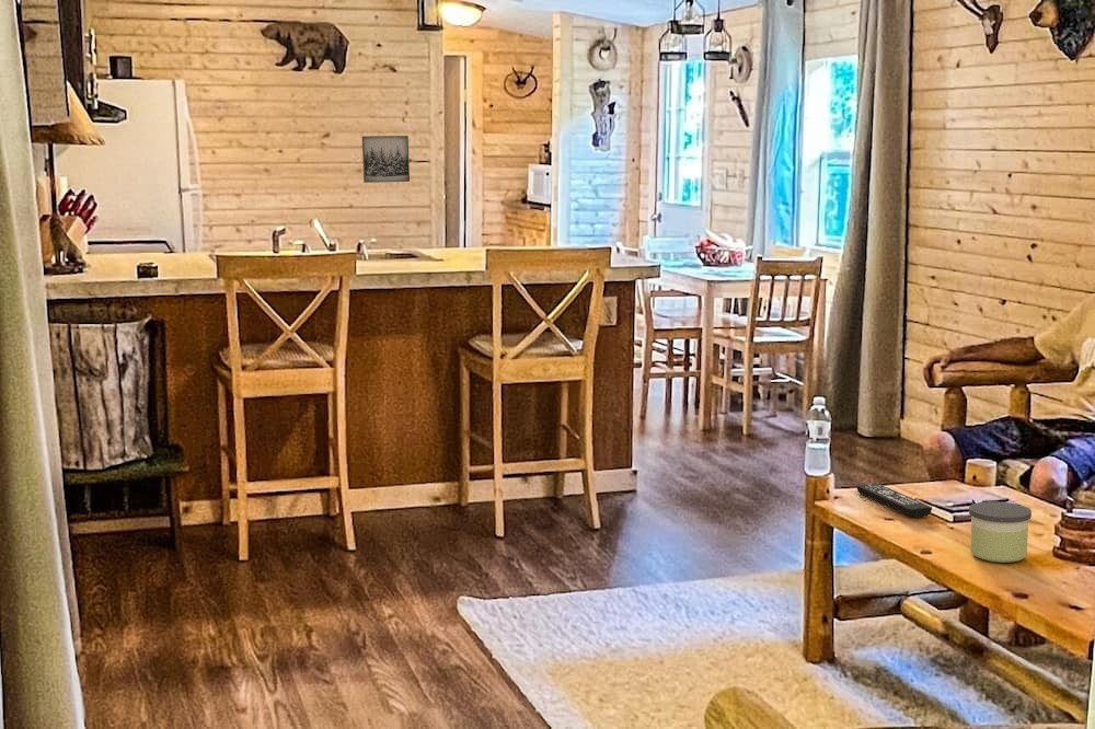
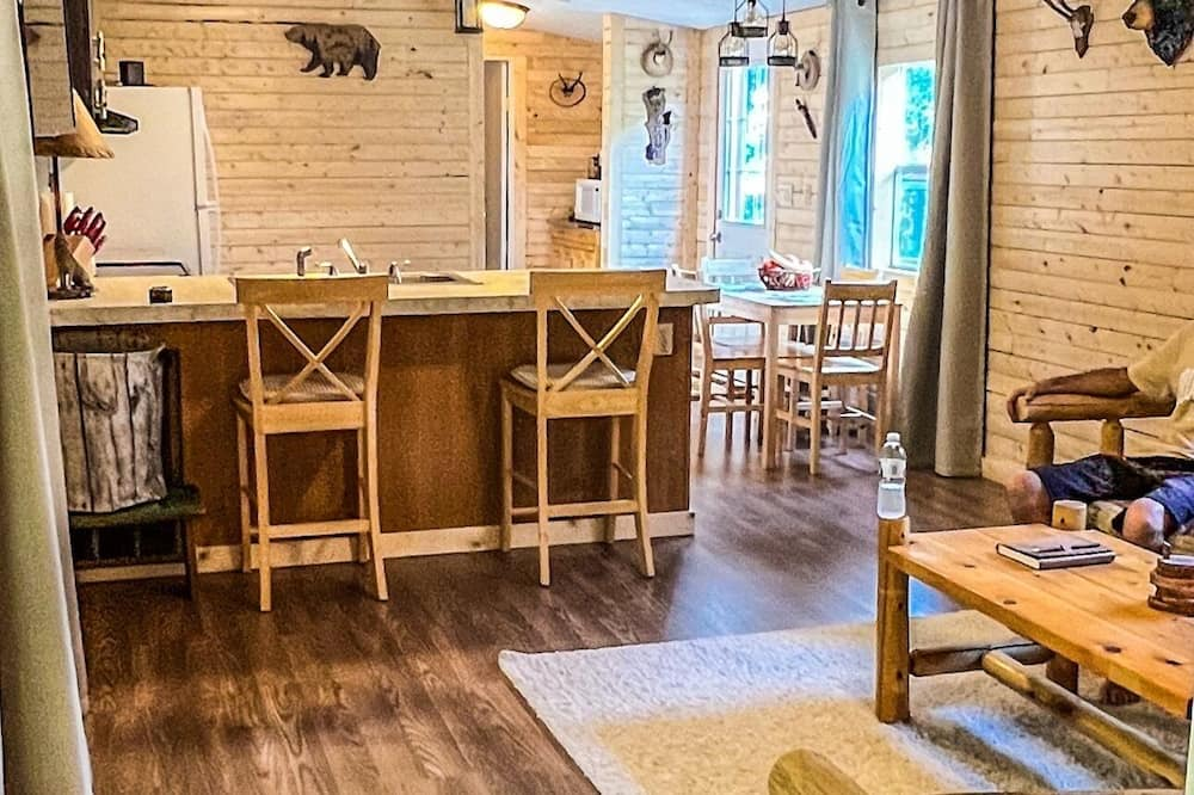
- candle (999, 532)
- wall art (385, 159)
- remote control (892, 499)
